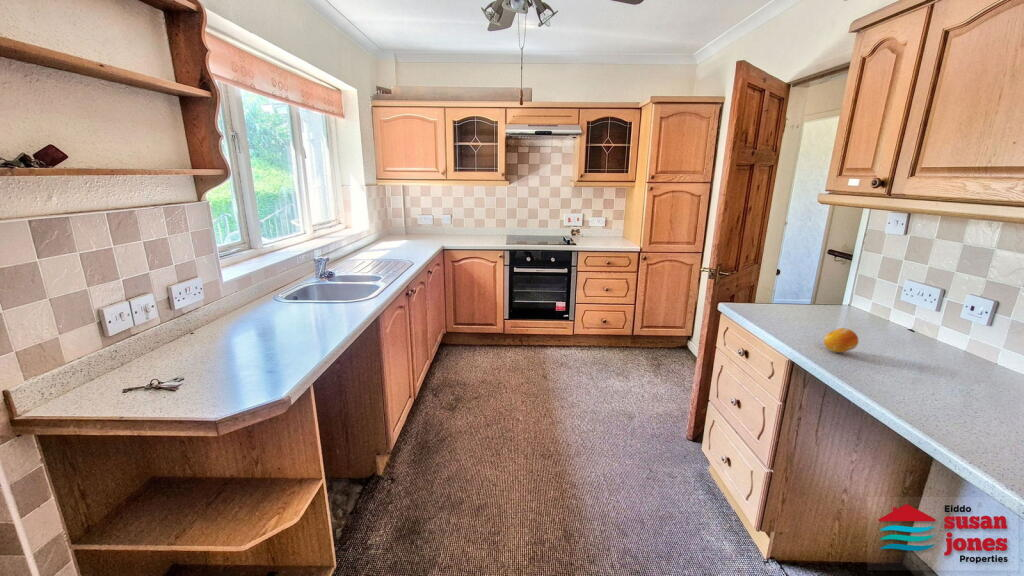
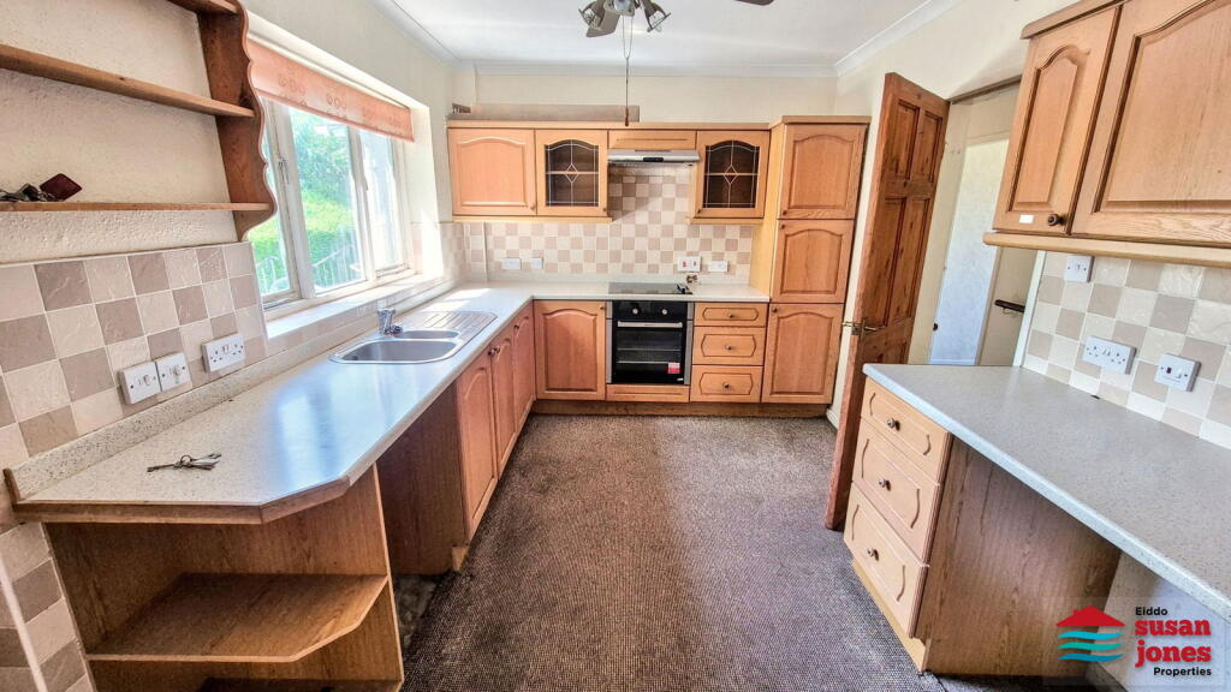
- fruit (840, 340)
